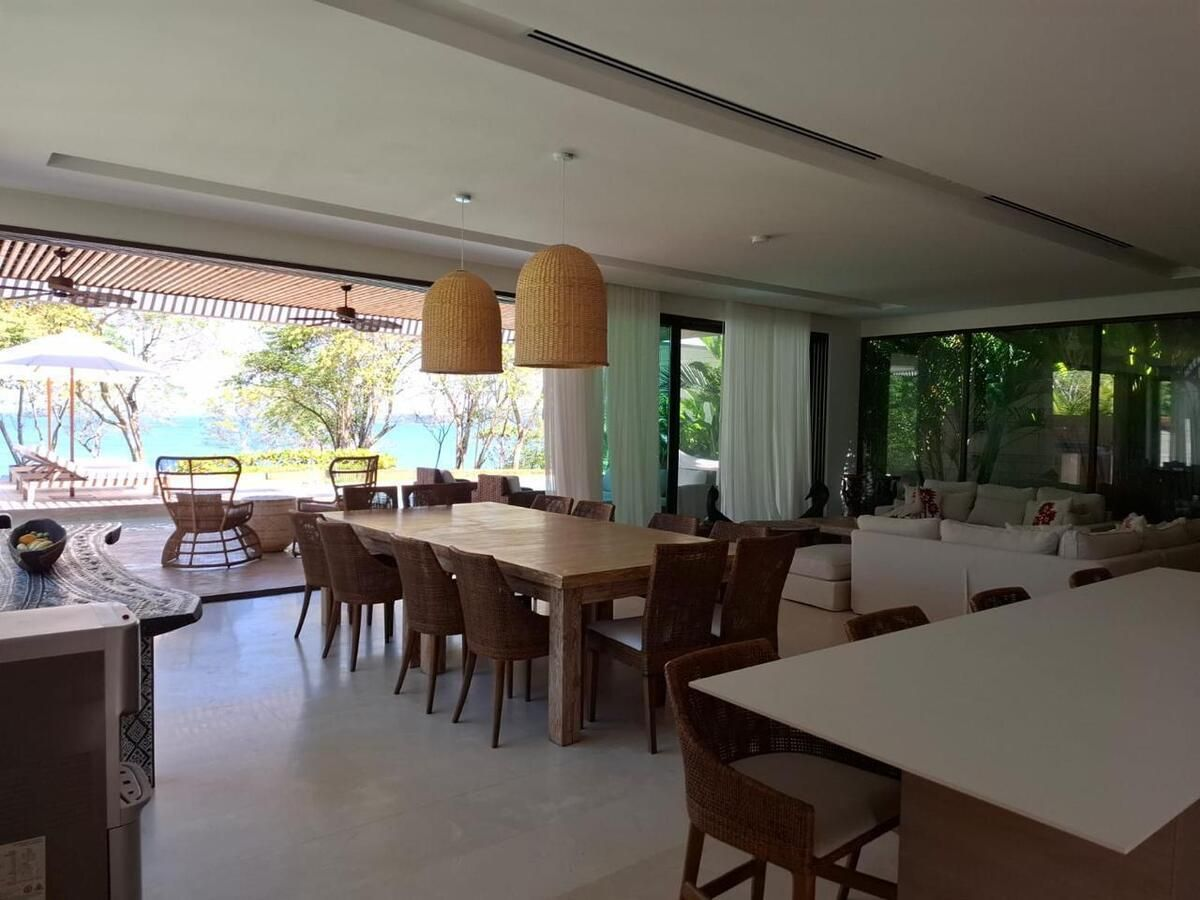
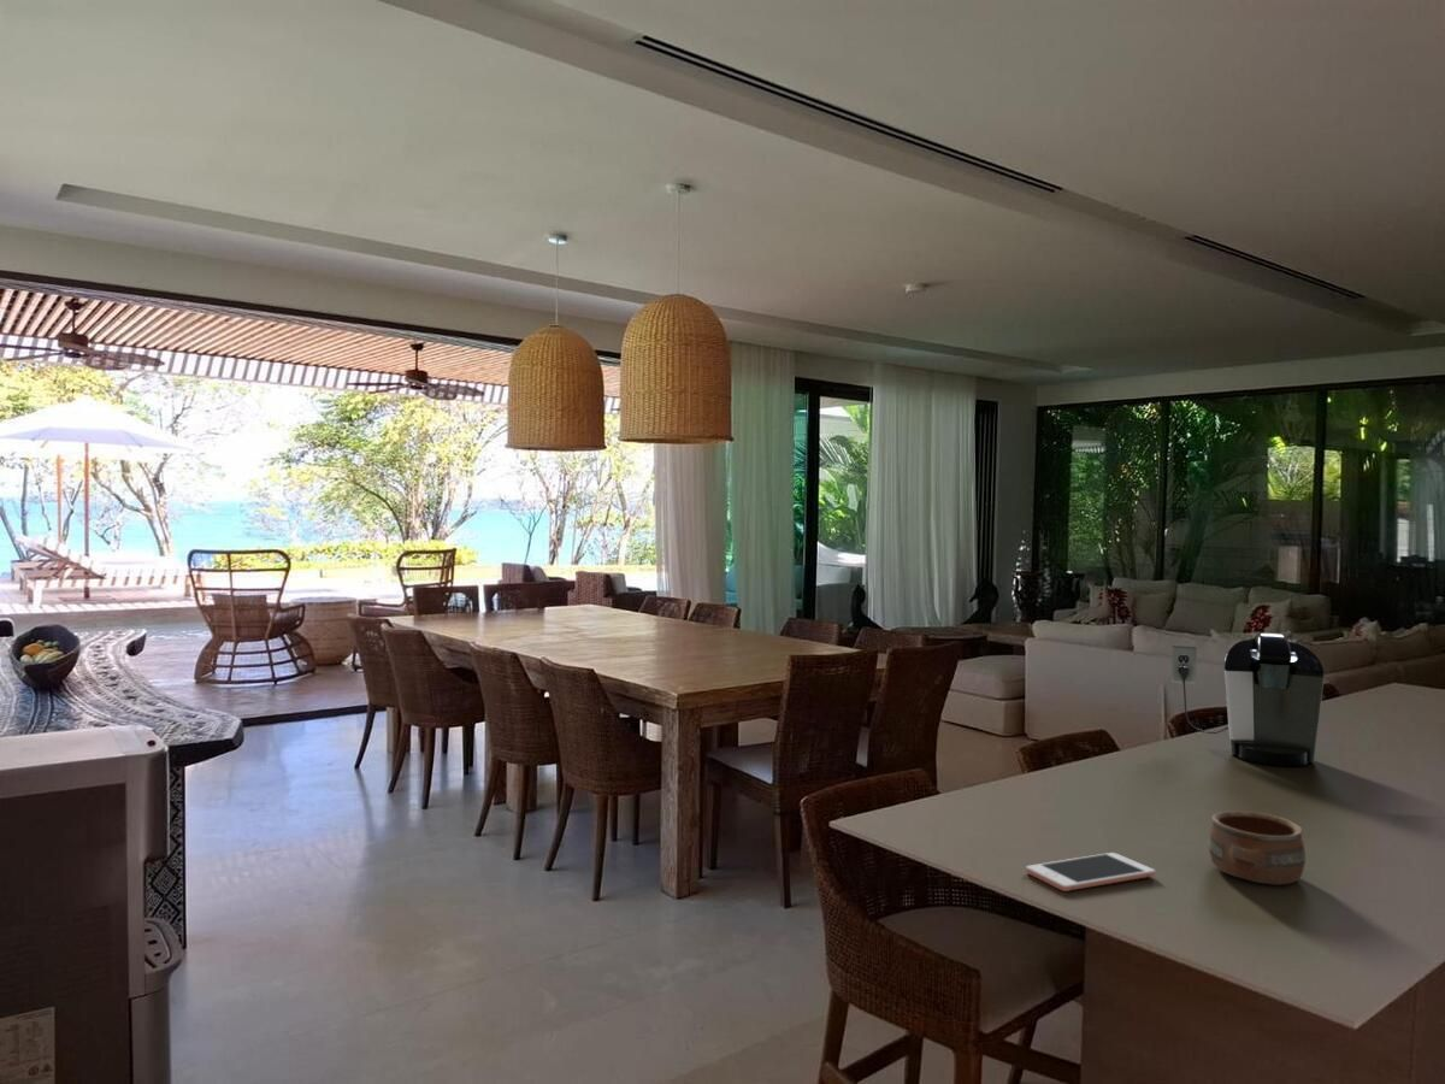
+ pottery (1255, 847)
+ cell phone (1090, 871)
+ coffee maker (1244, 693)
